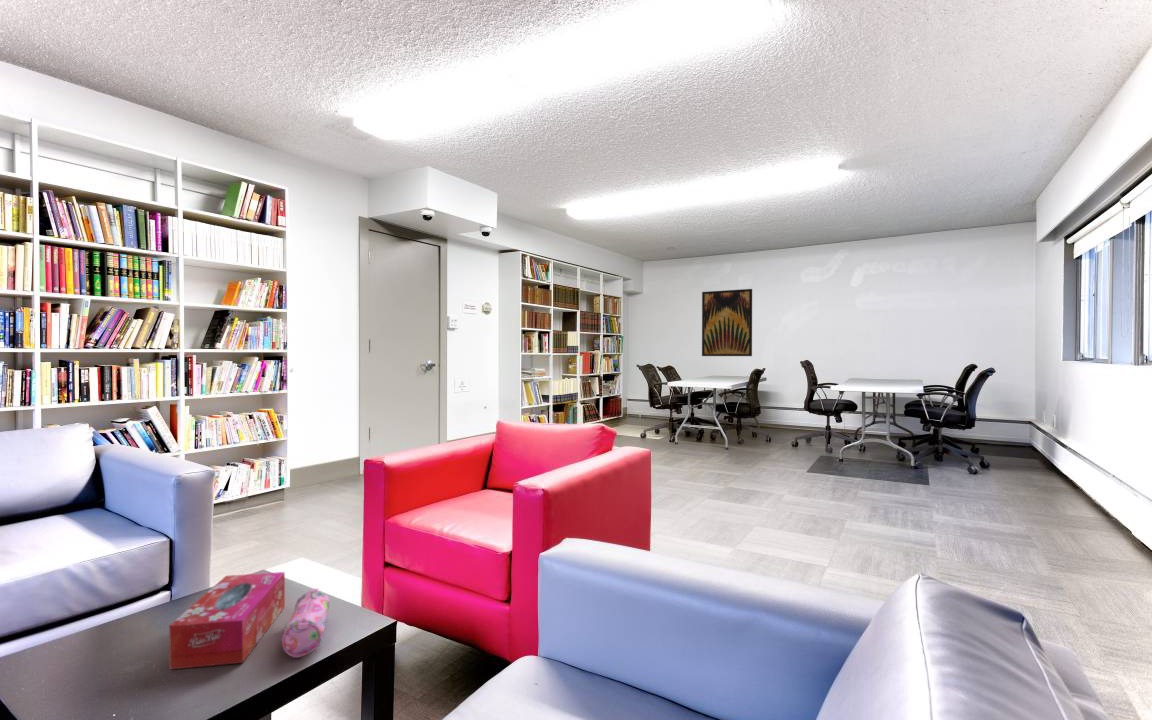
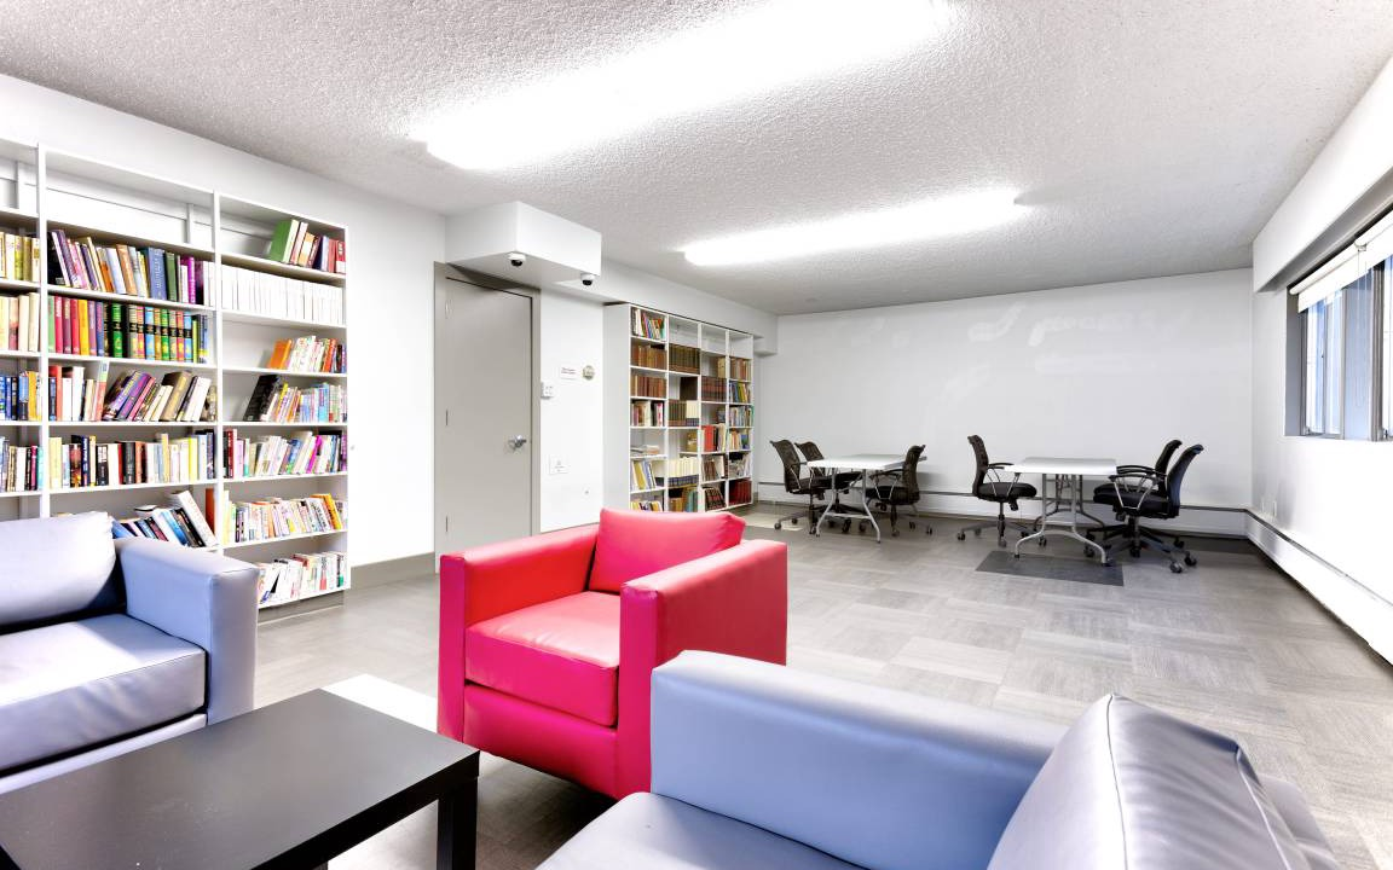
- tissue box (233, 615)
- wall art (726, 323)
- pencil case (307, 620)
